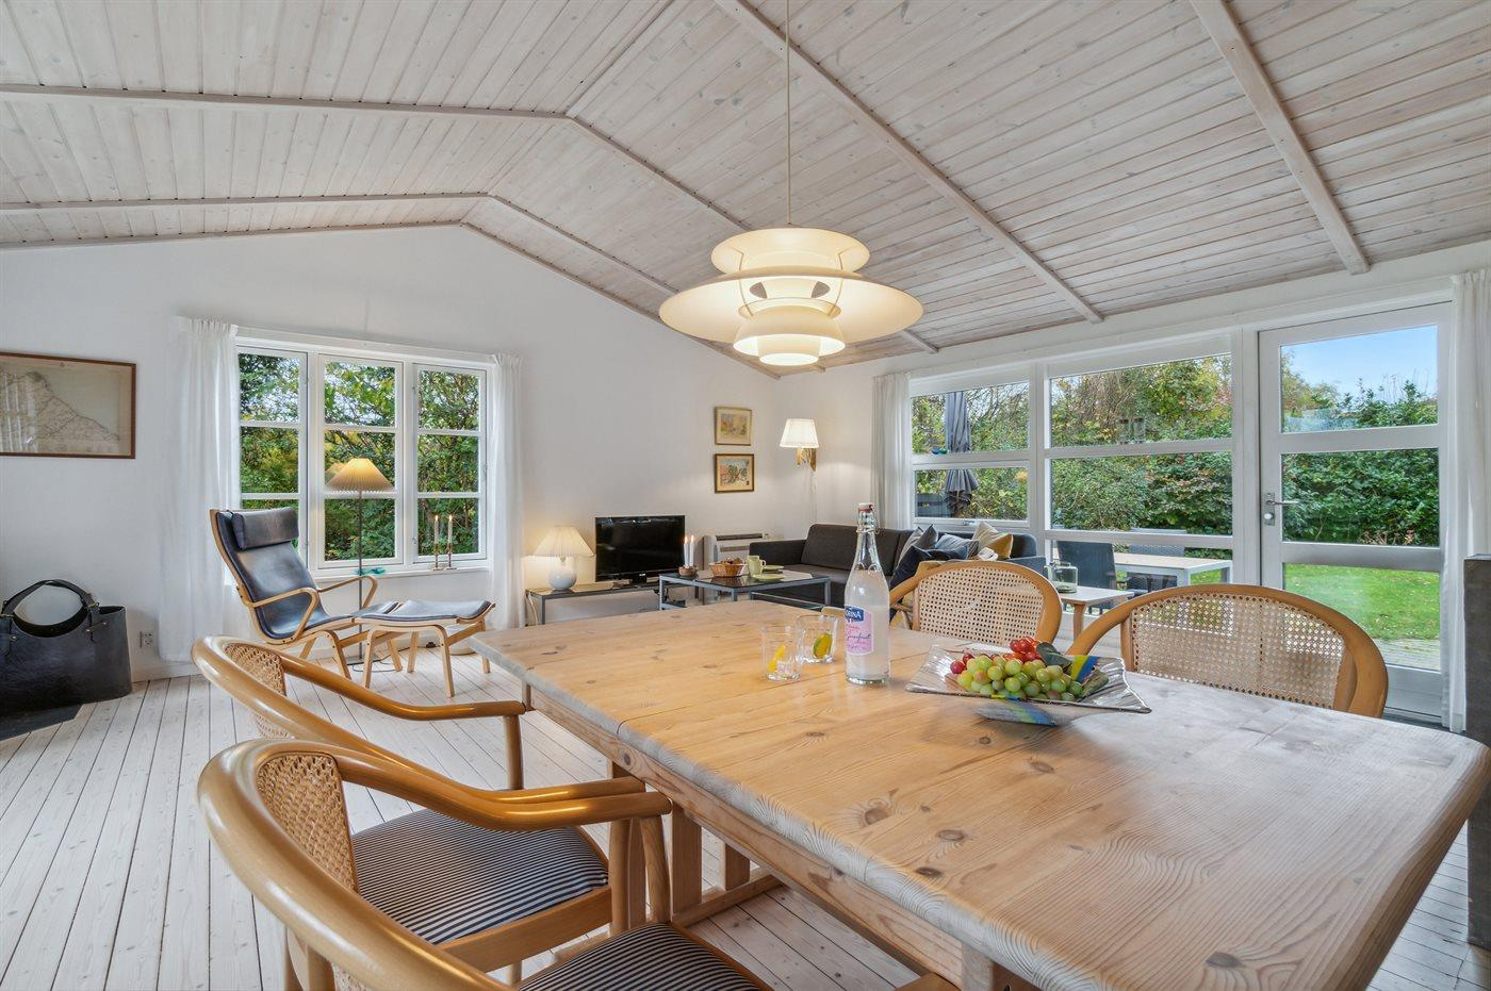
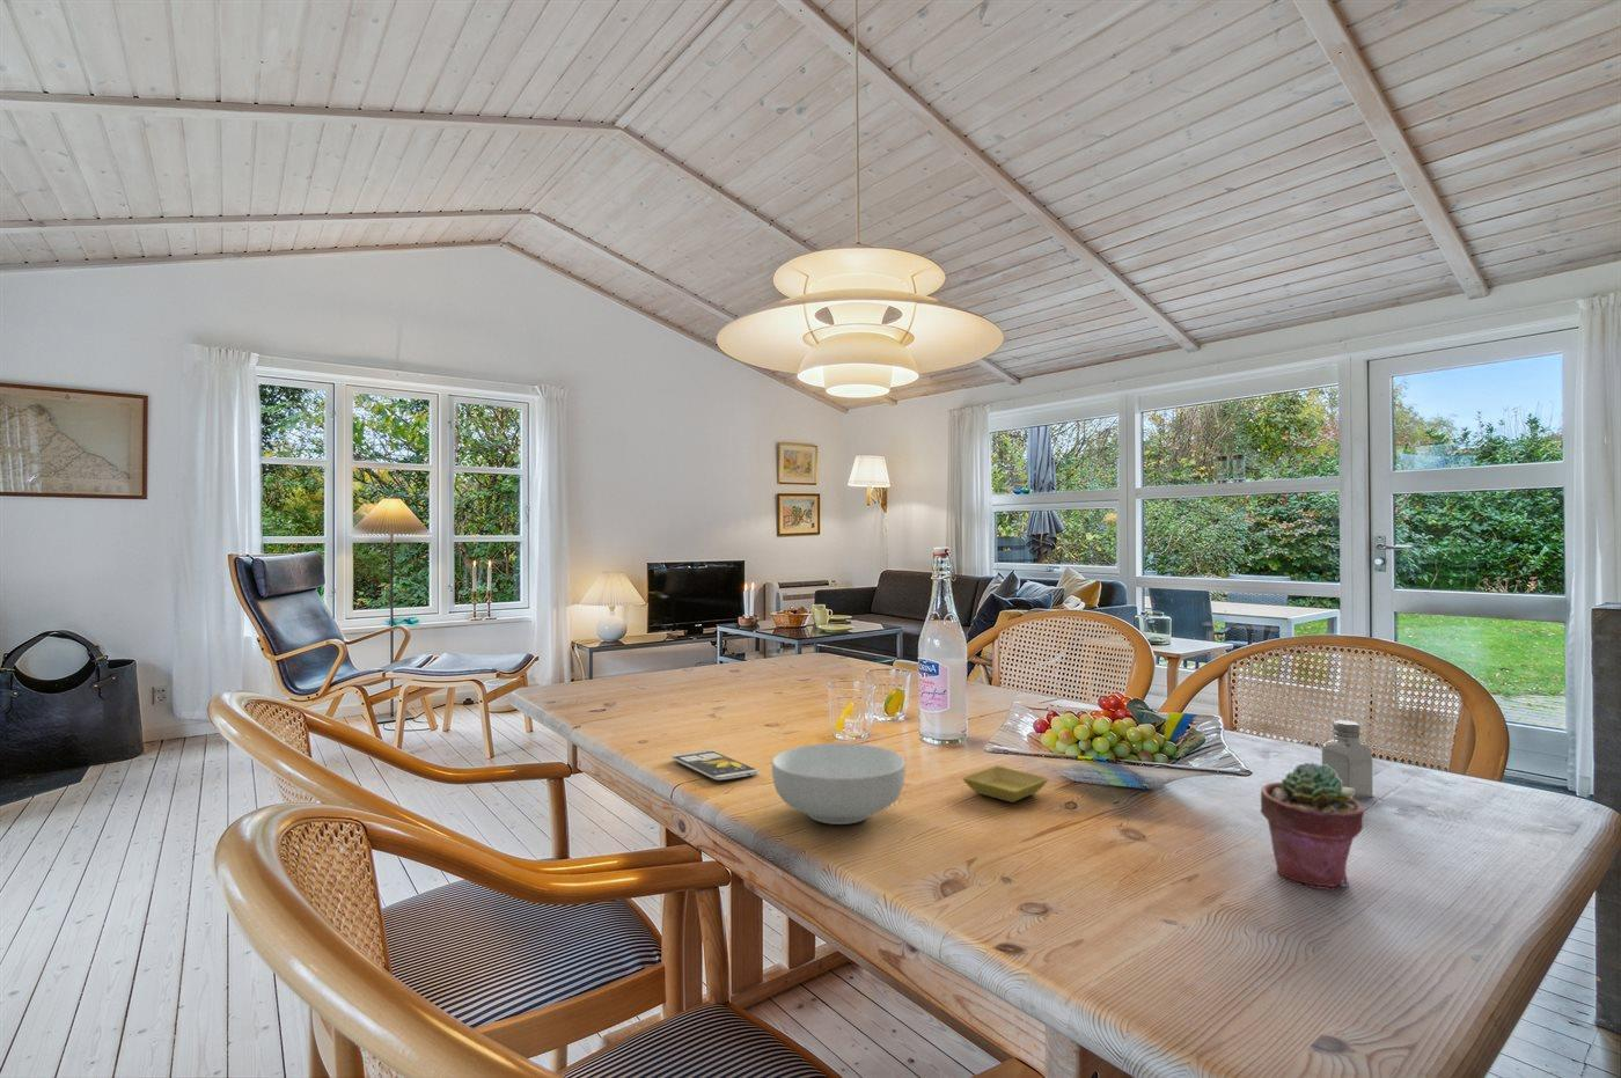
+ cereal bowl (838, 786)
+ saltshaker (1347, 758)
+ saucer (1005, 786)
+ potted succulent (1310, 819)
+ smartphone (713, 764)
